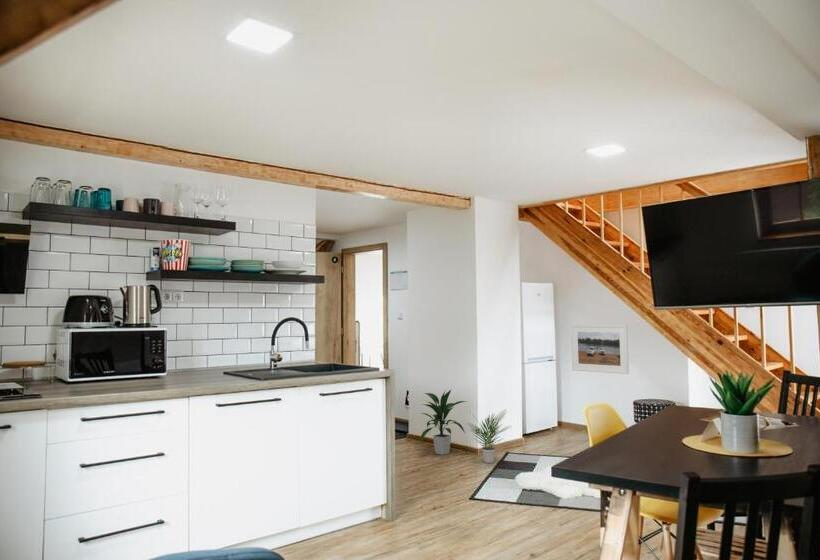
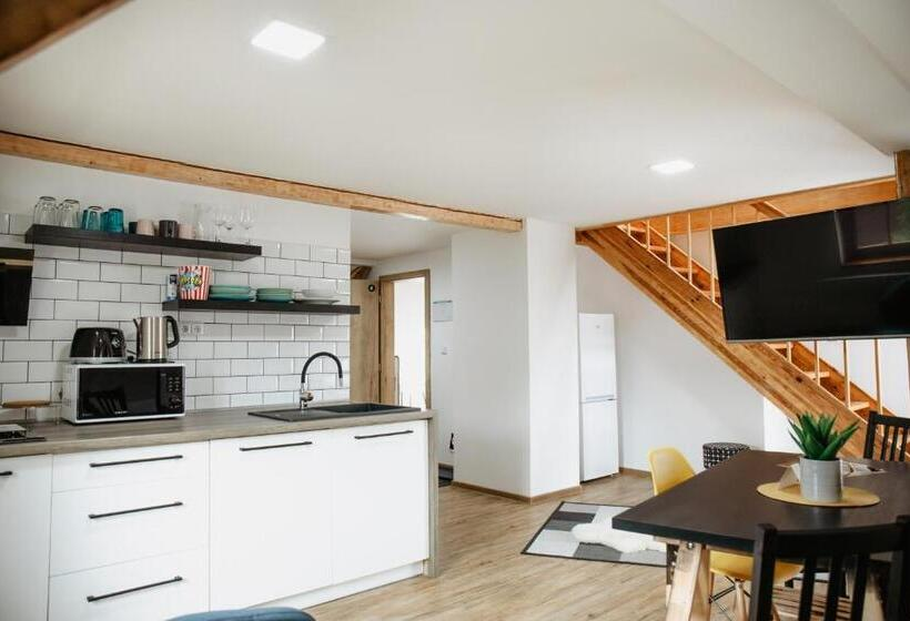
- potted plant (488, 435)
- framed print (598, 348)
- indoor plant (439, 420)
